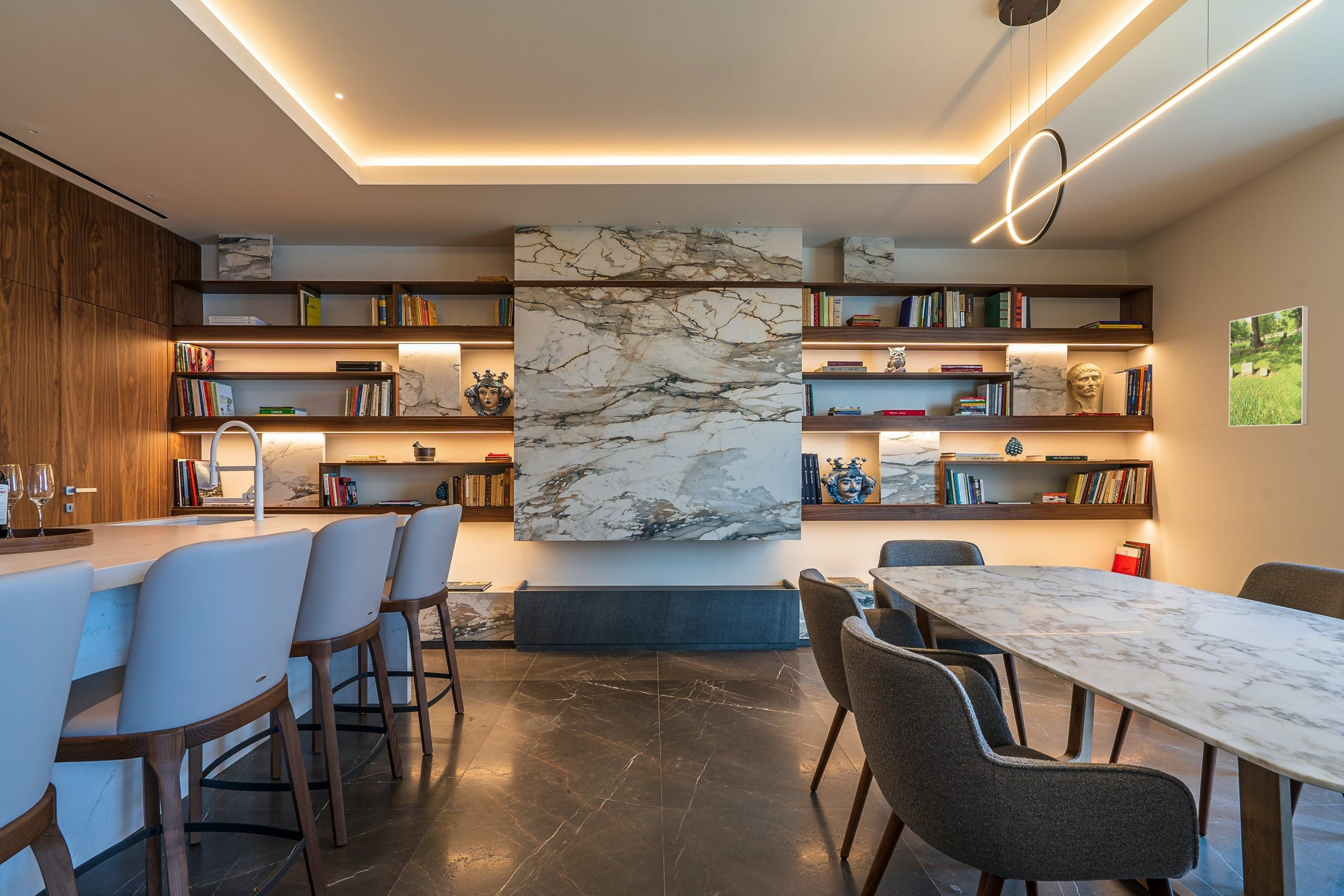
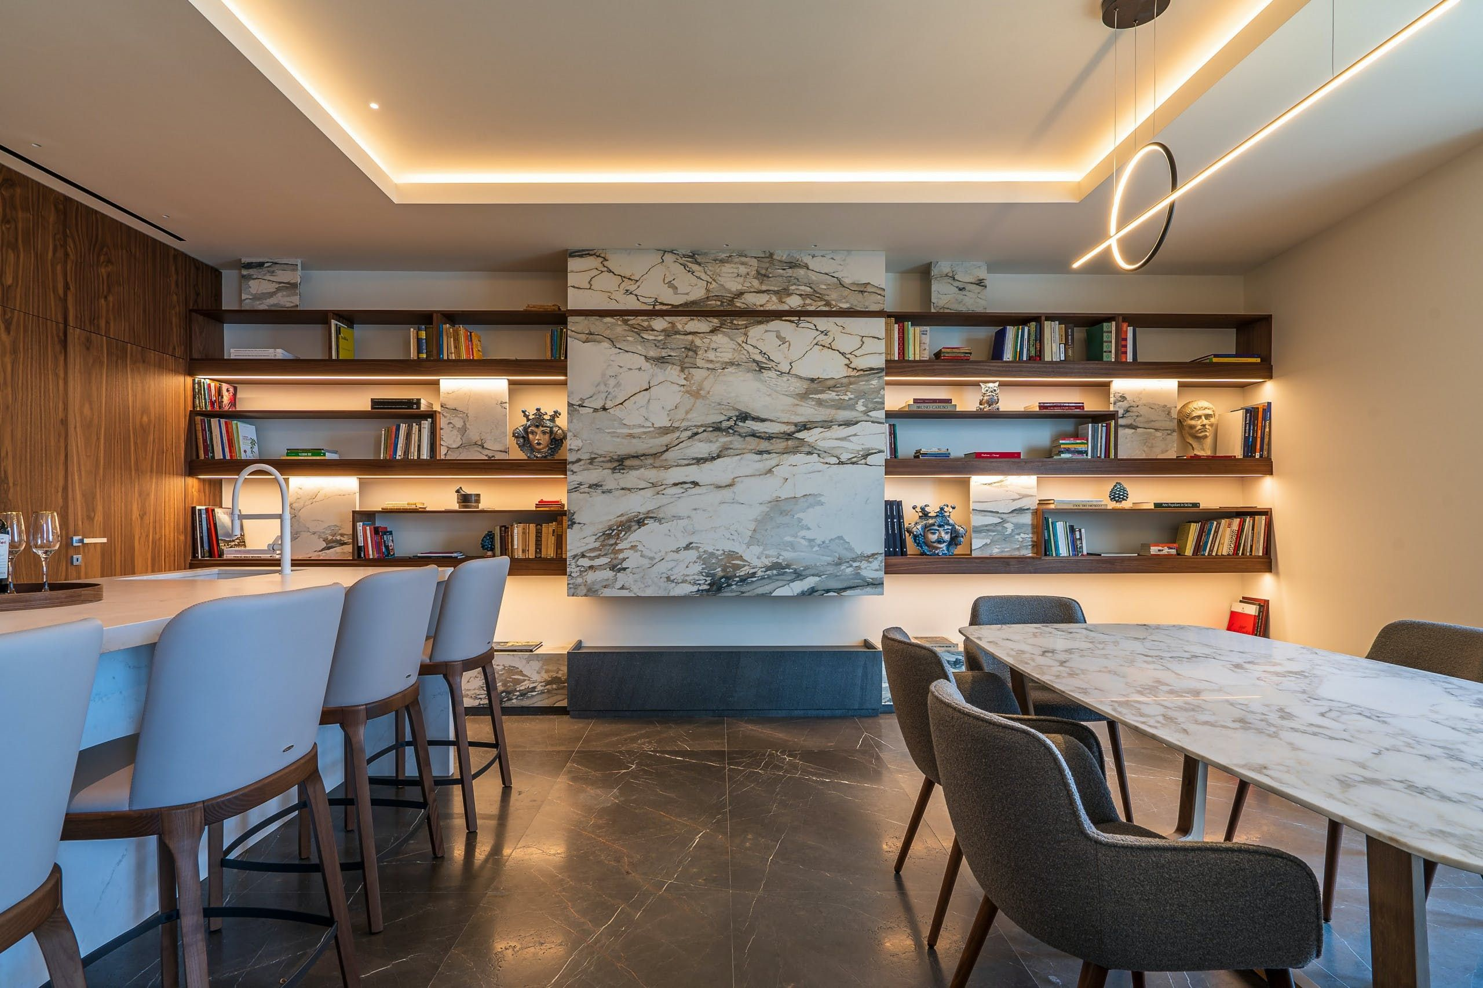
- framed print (1266, 370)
